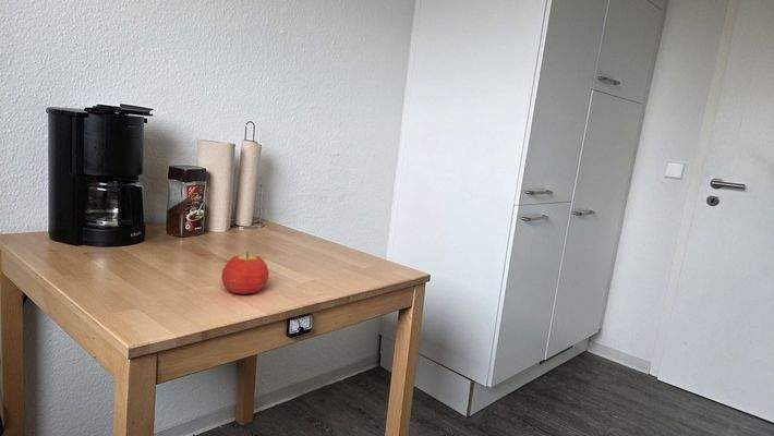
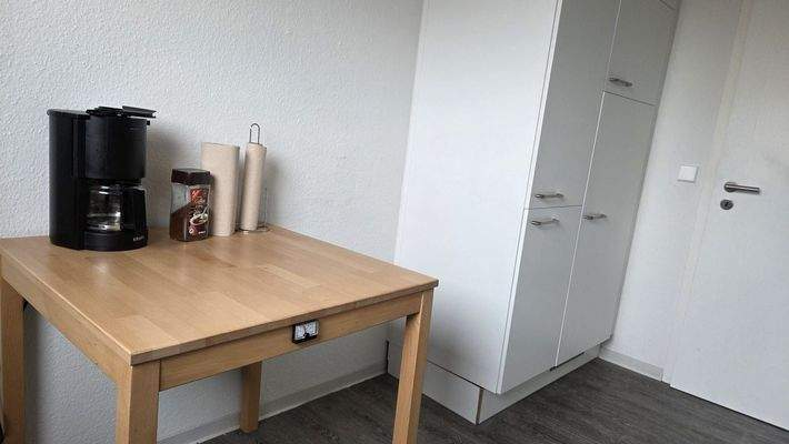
- fruit (244, 271)
